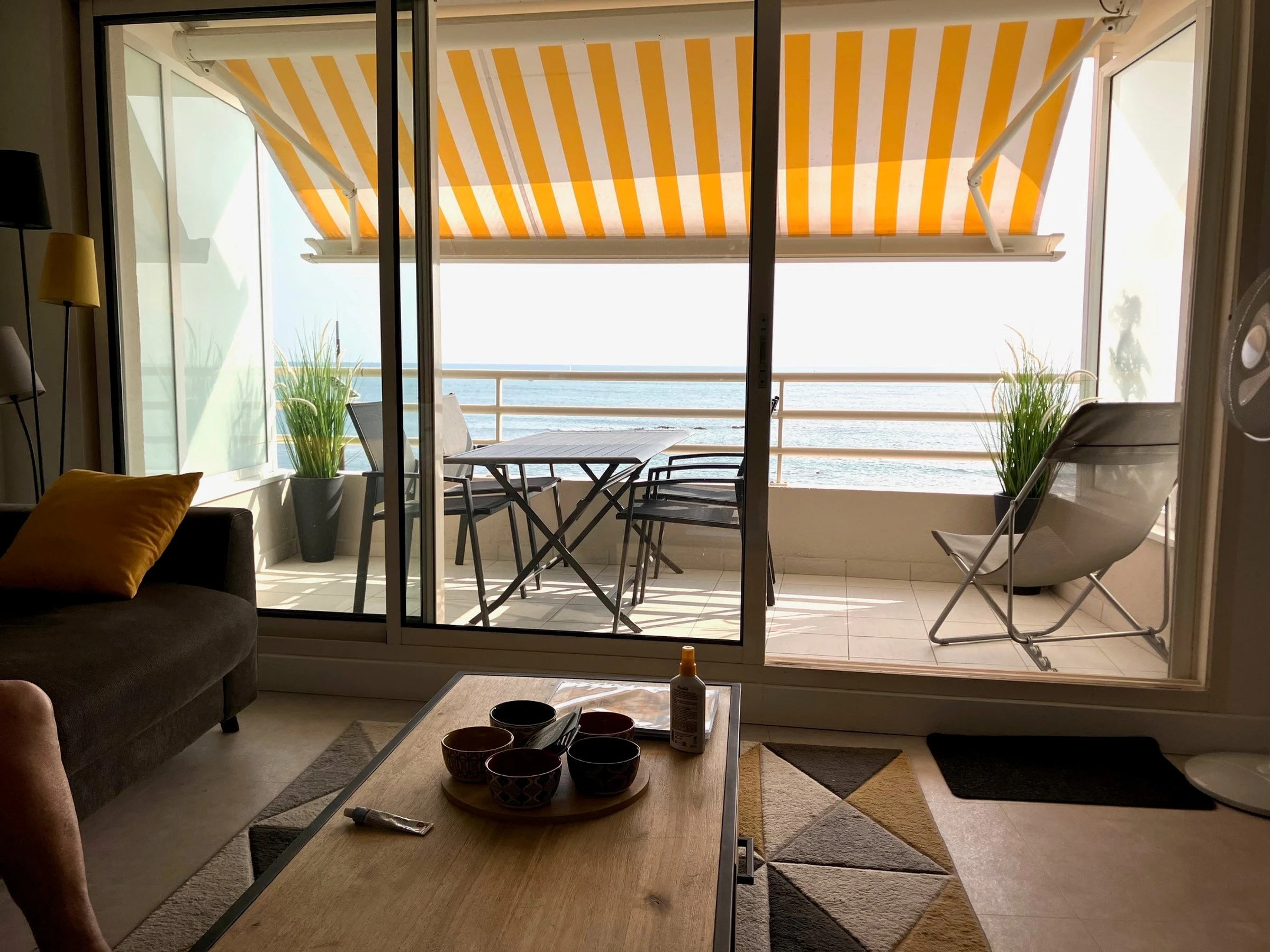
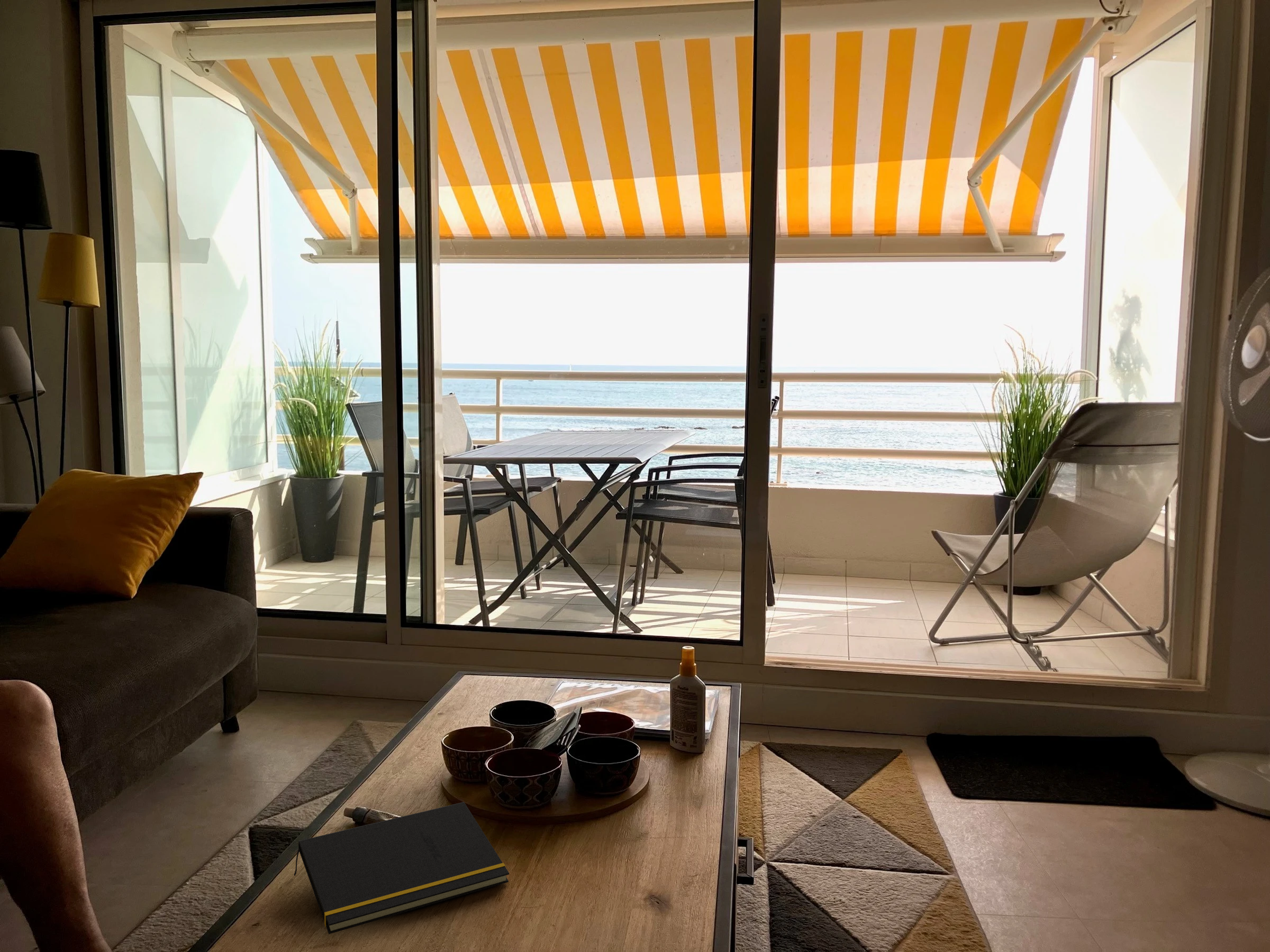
+ notepad (403, 861)
